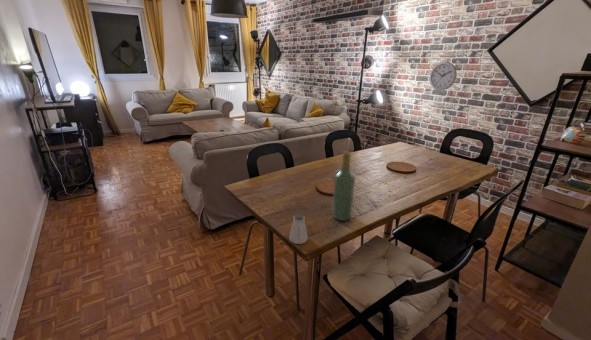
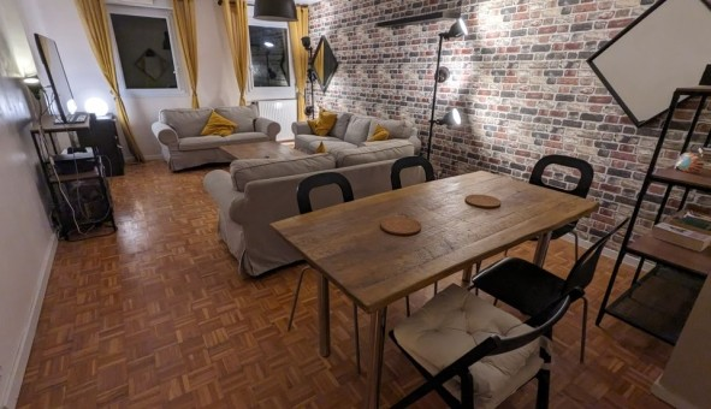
- wine bottle (344, 186)
- saltshaker (298, 227)
- wall clock (442, 76)
